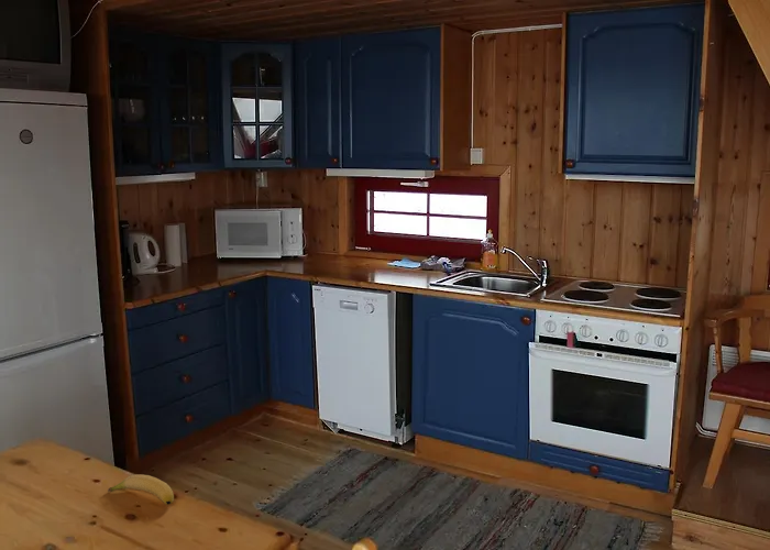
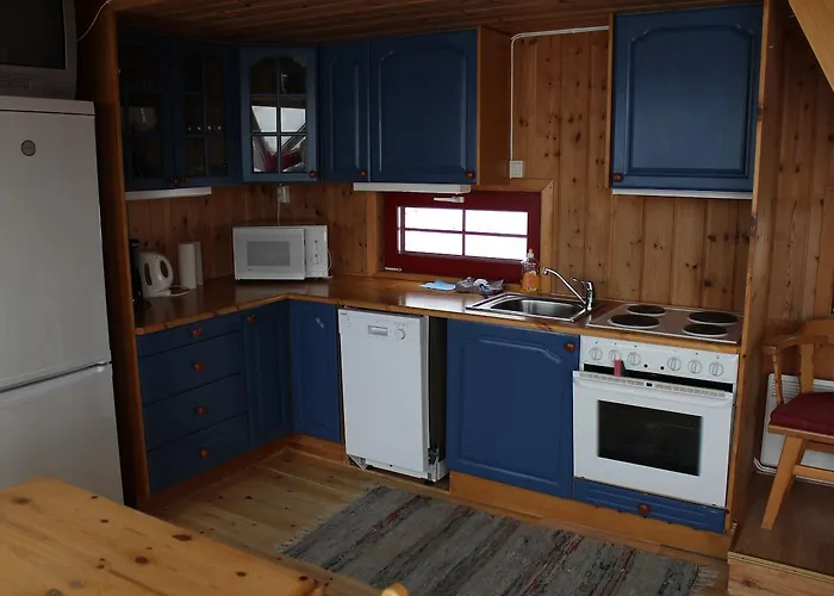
- banana (144, 488)
